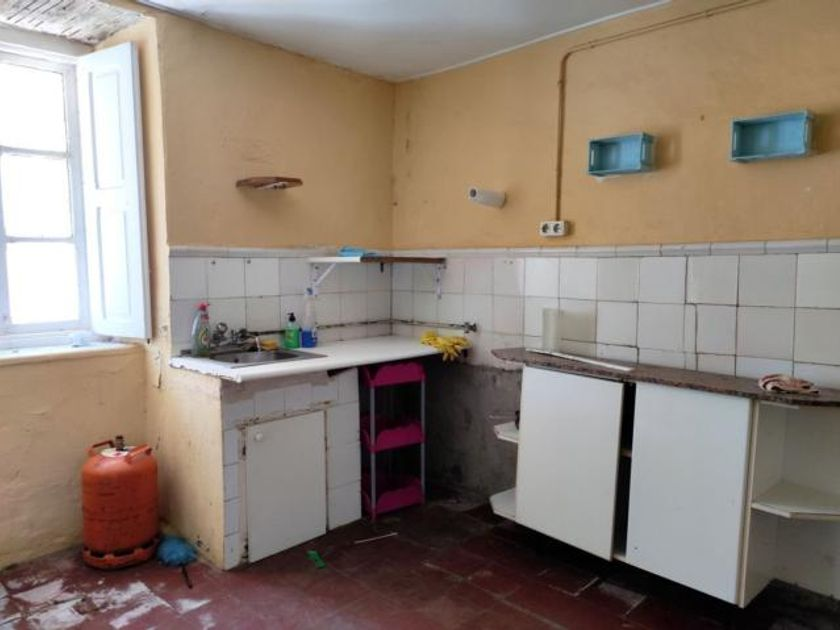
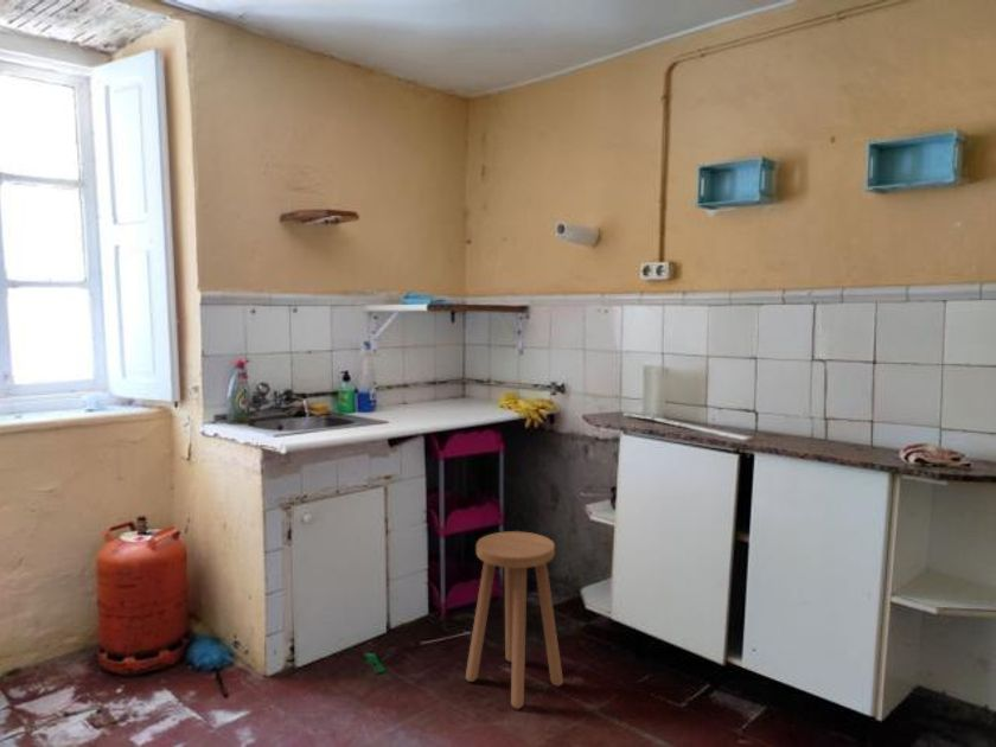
+ stool (515, 613)
